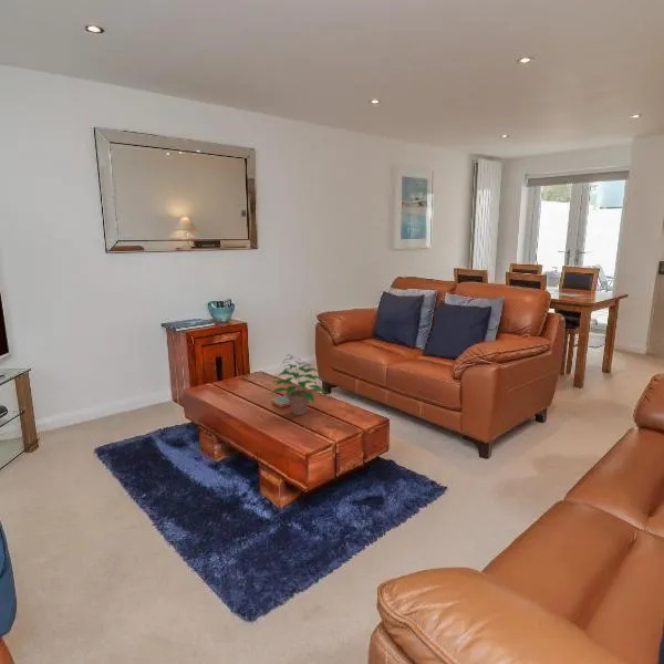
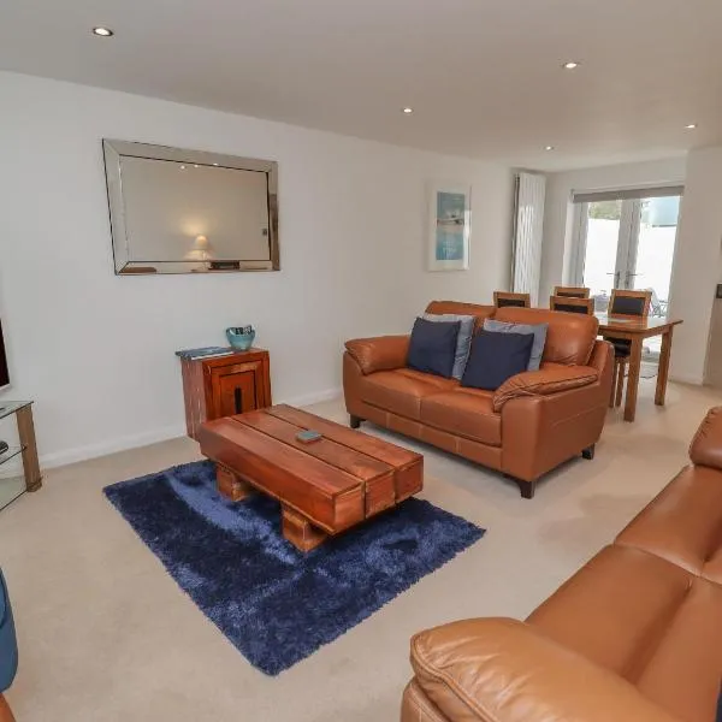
- potted plant (300, 384)
